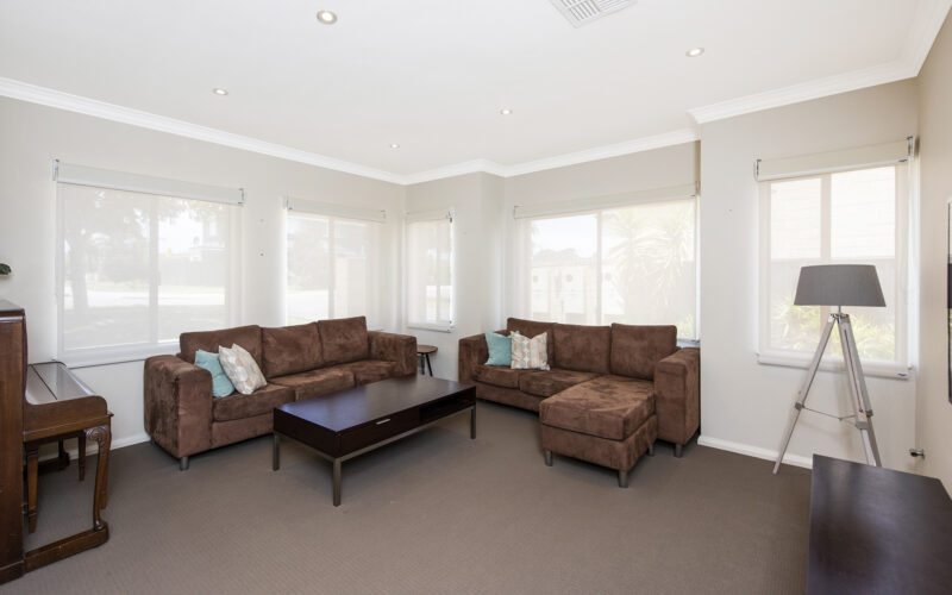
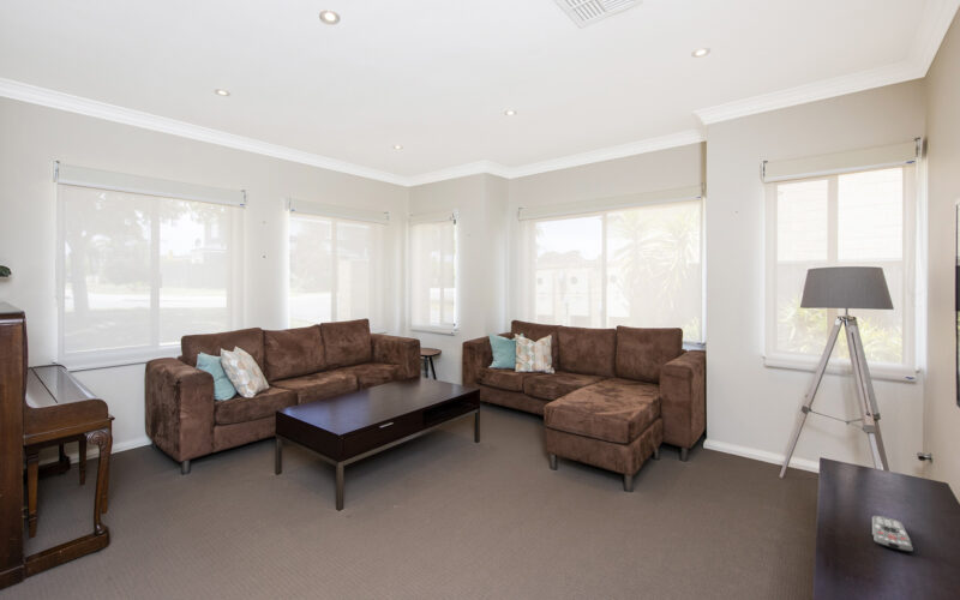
+ remote control (889, 532)
